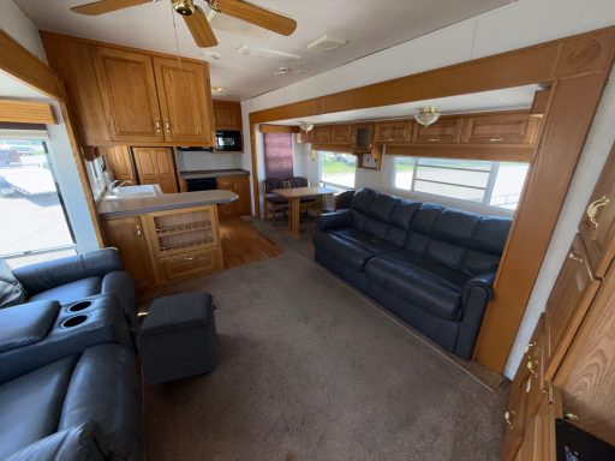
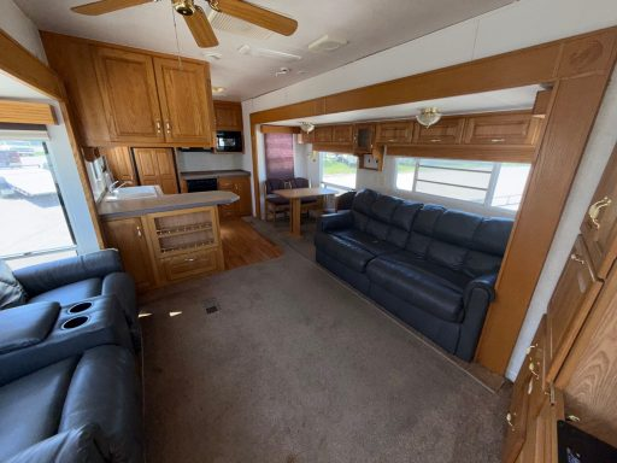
- ottoman (181, 331)
